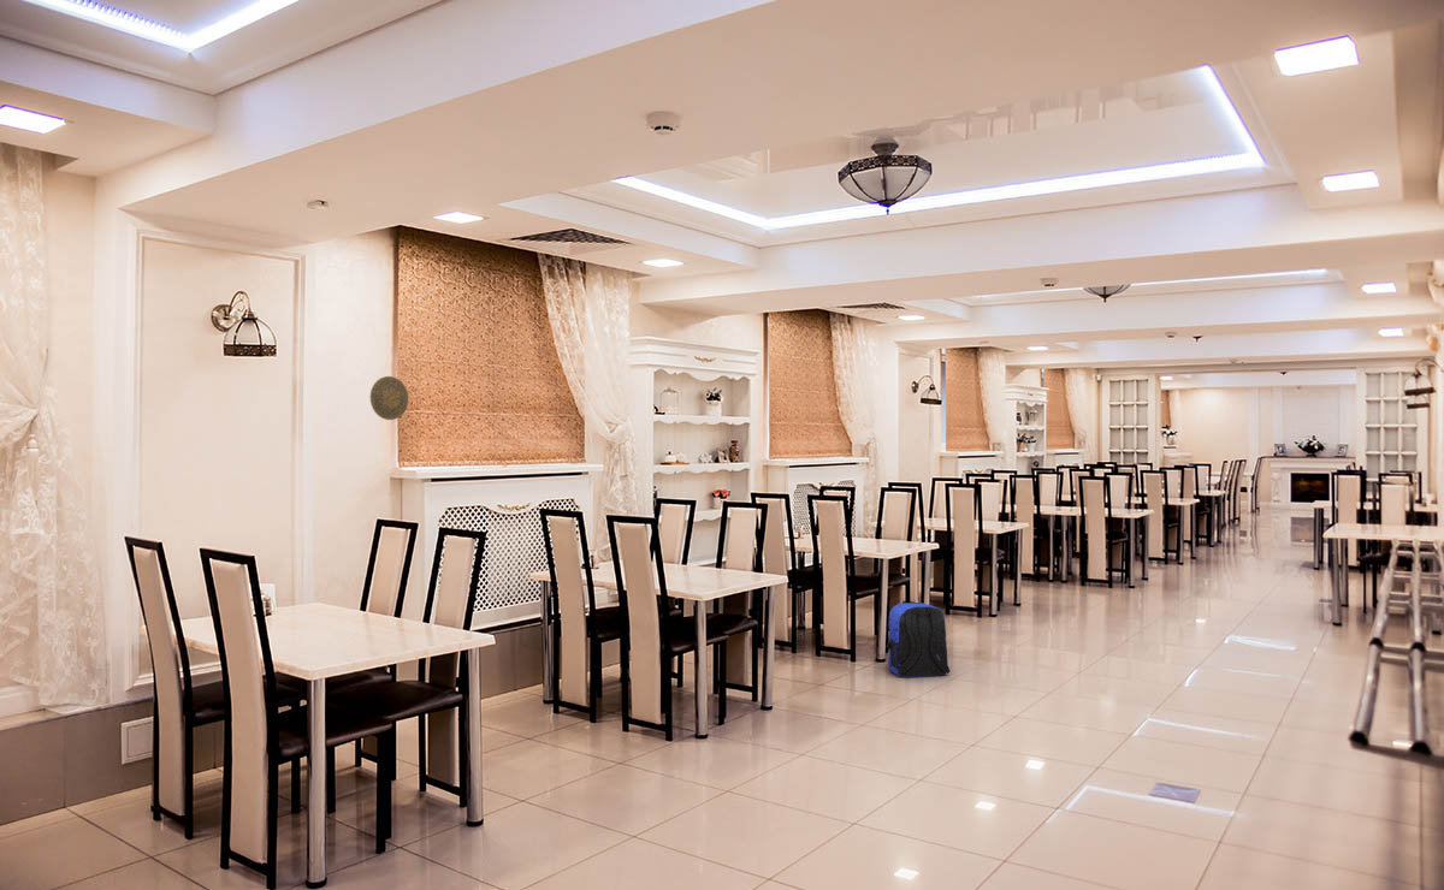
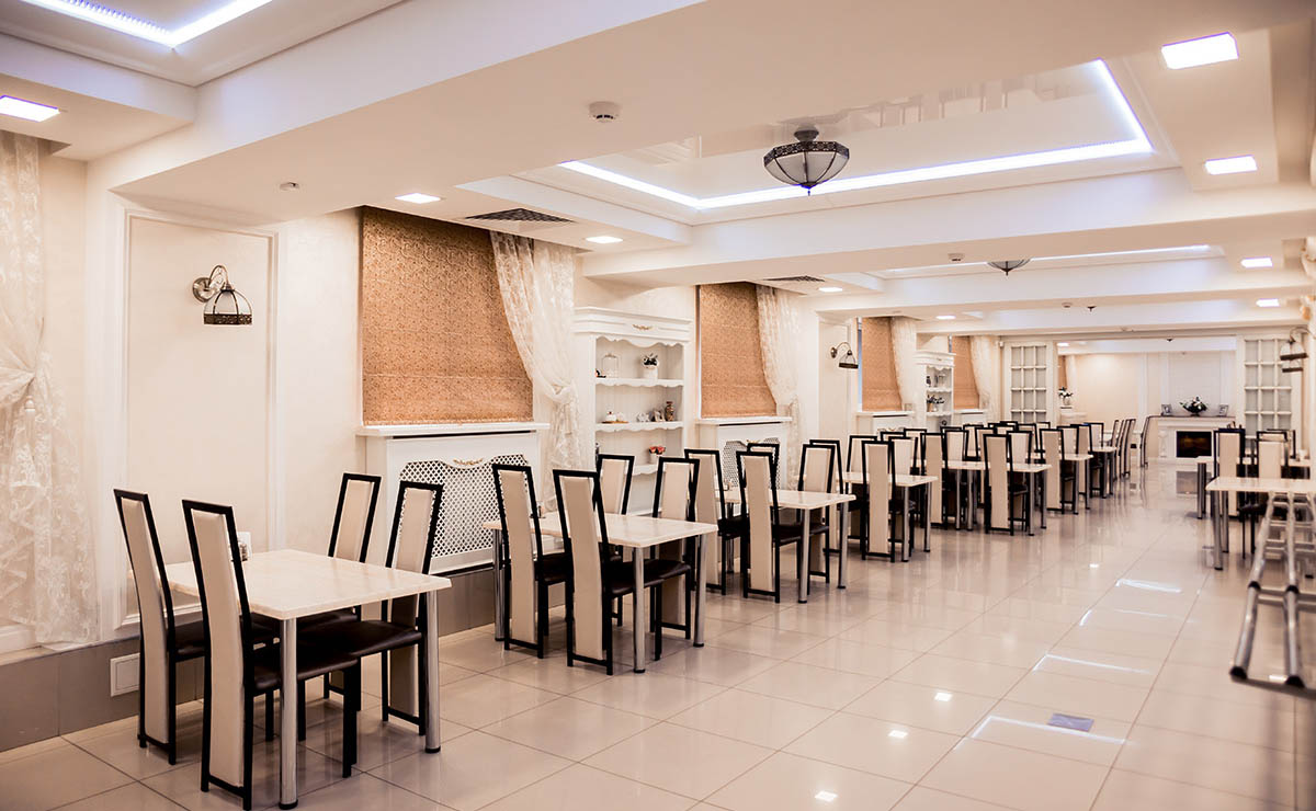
- backpack (912, 636)
- decorative plate (390, 398)
